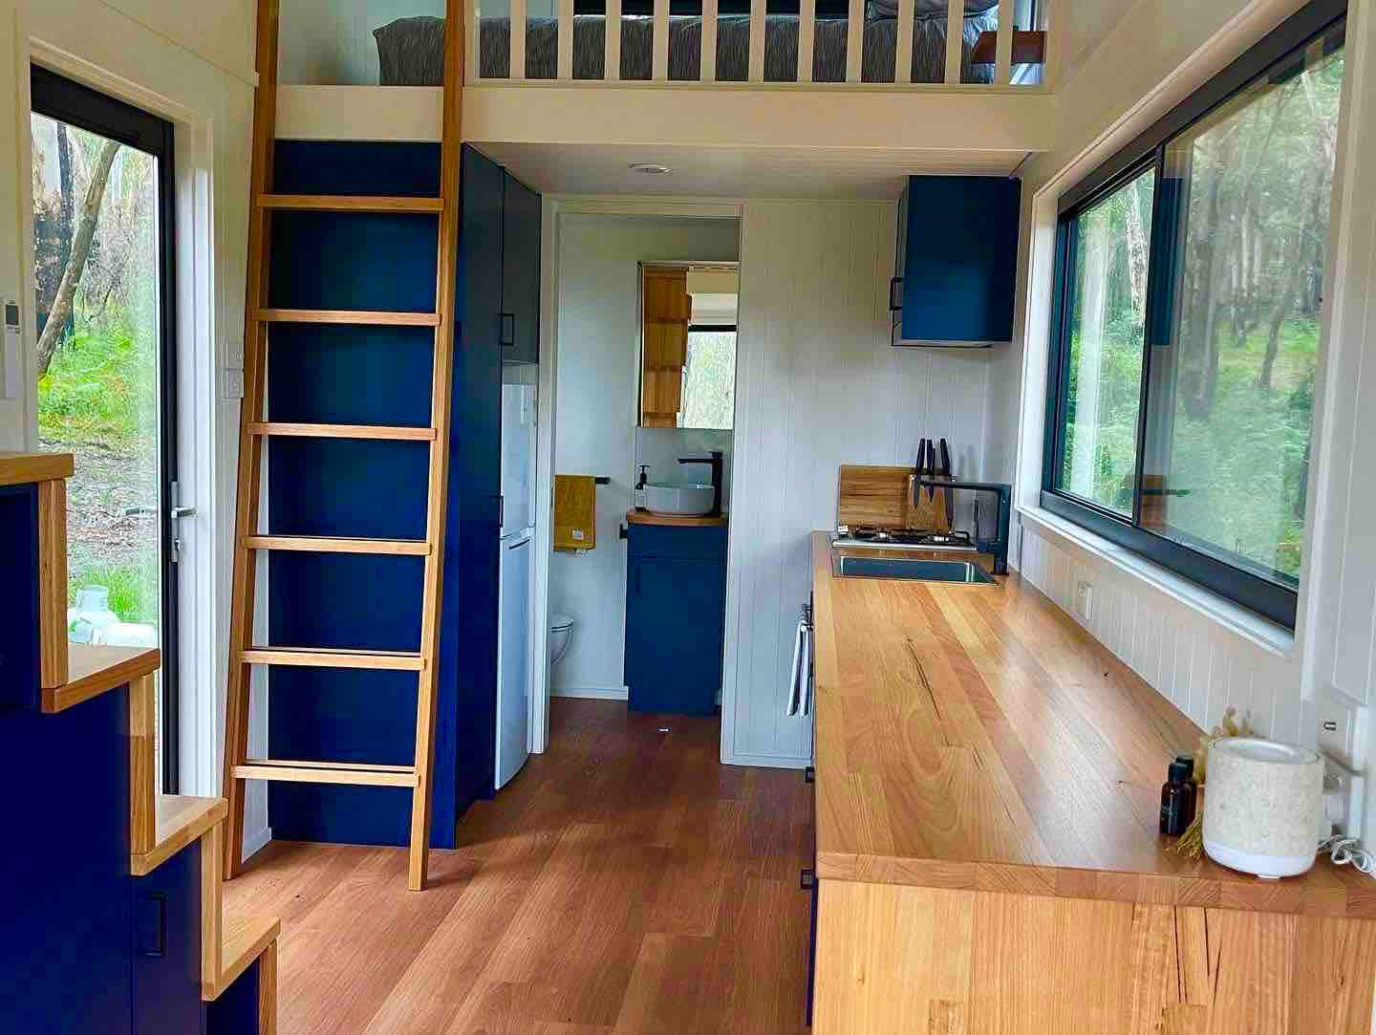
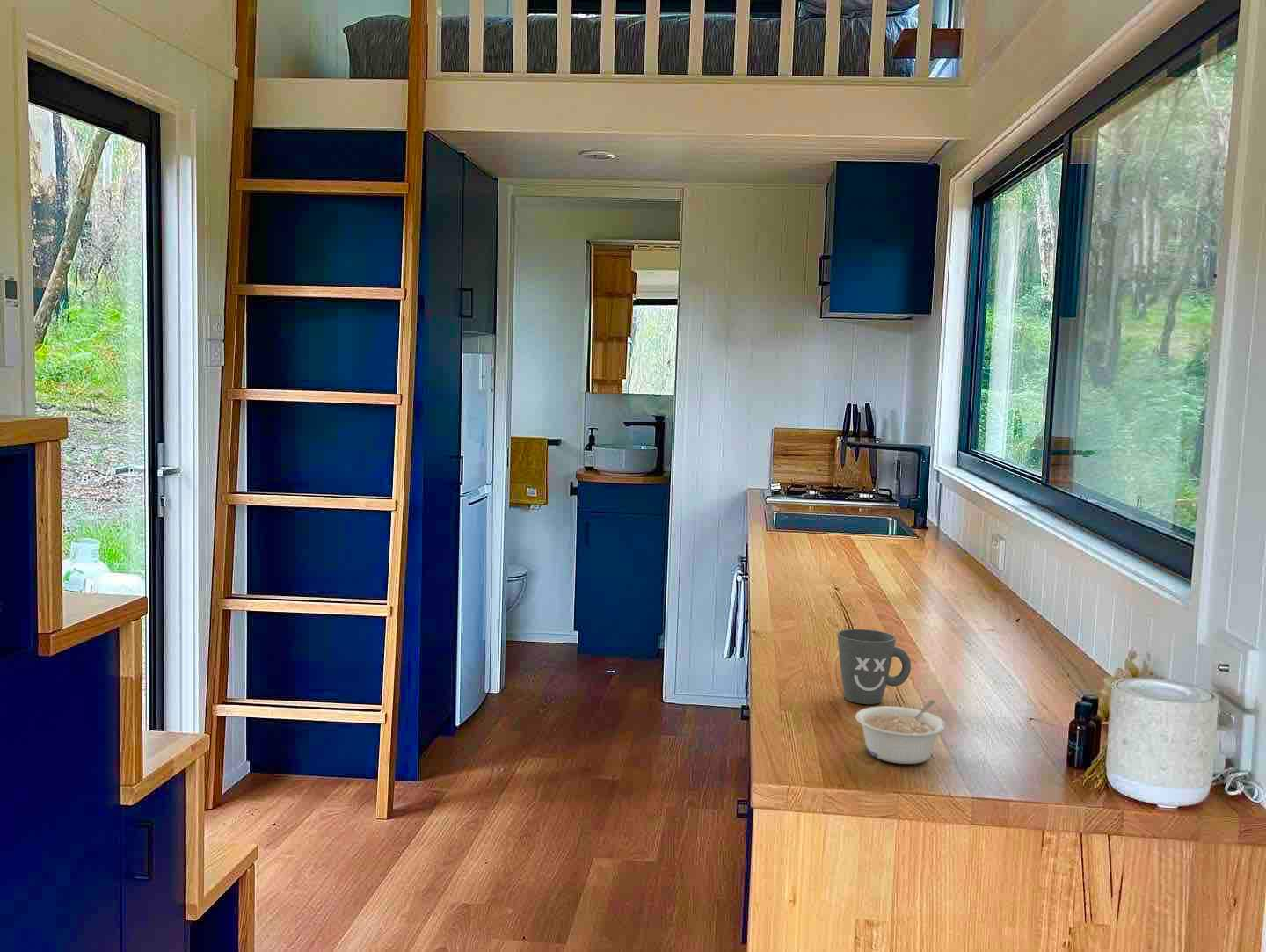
+ mug (873, 667)
+ legume (899, 731)
